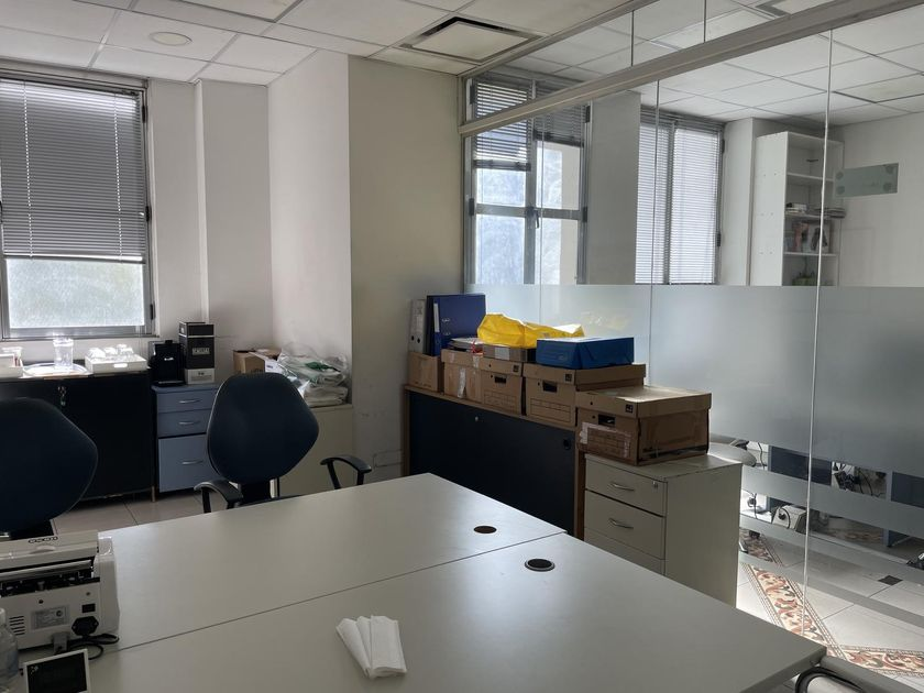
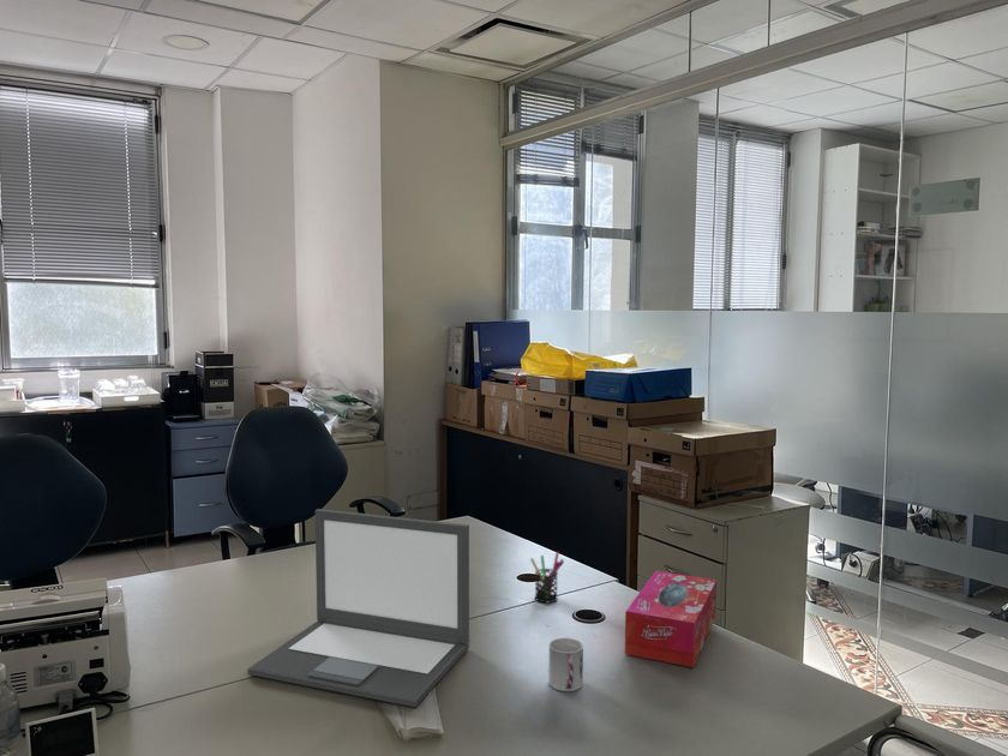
+ pen holder (546, 575)
+ cup (566, 667)
+ laptop (361, 596)
+ tissue box (672, 614)
